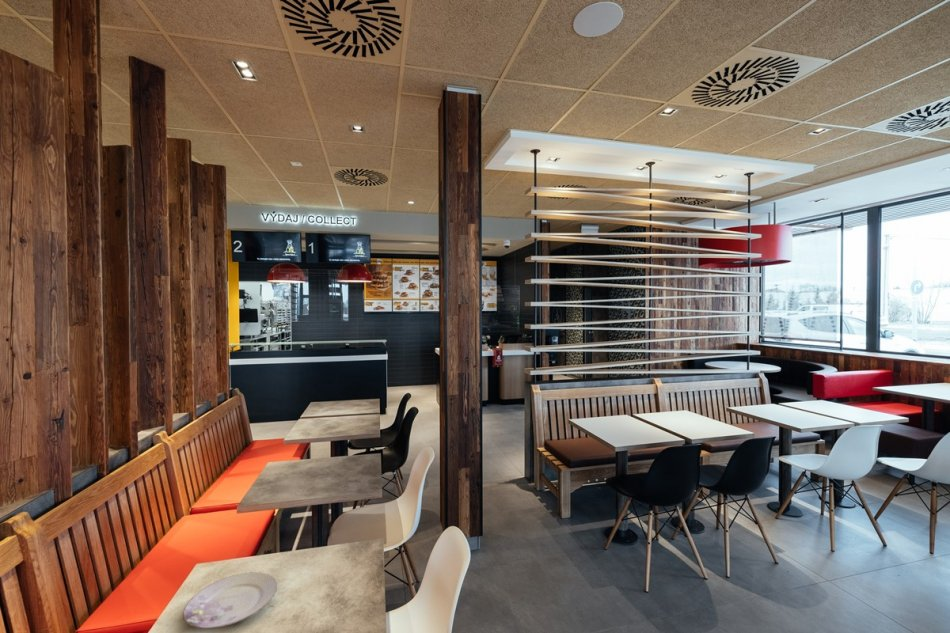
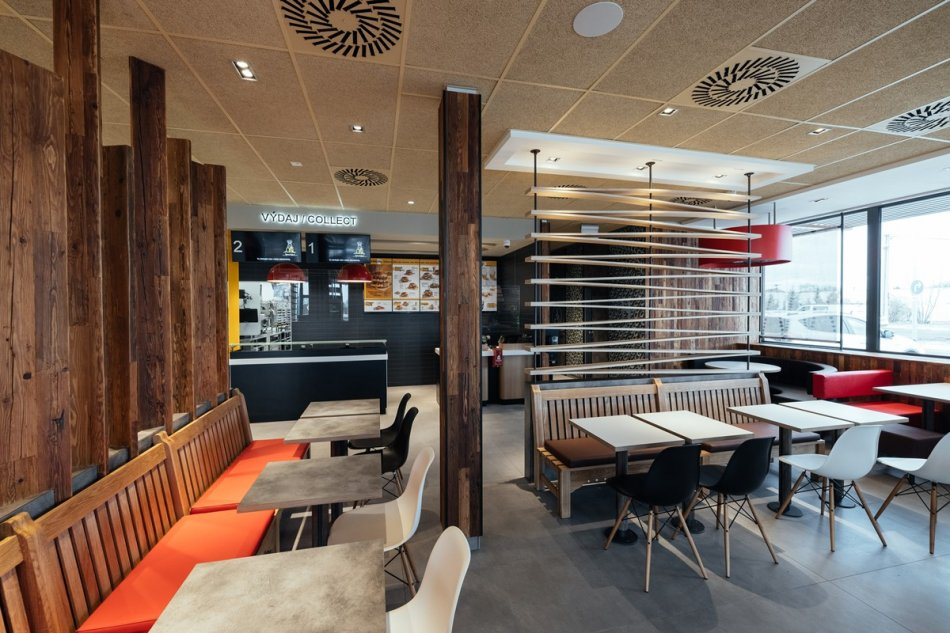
- plate (232, 601)
